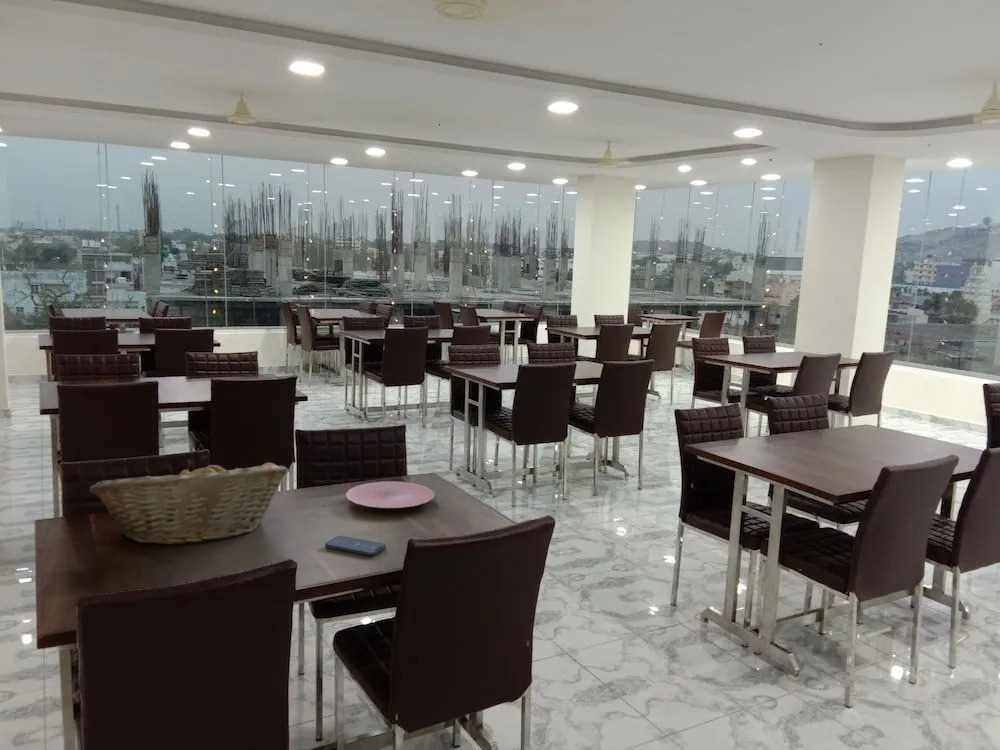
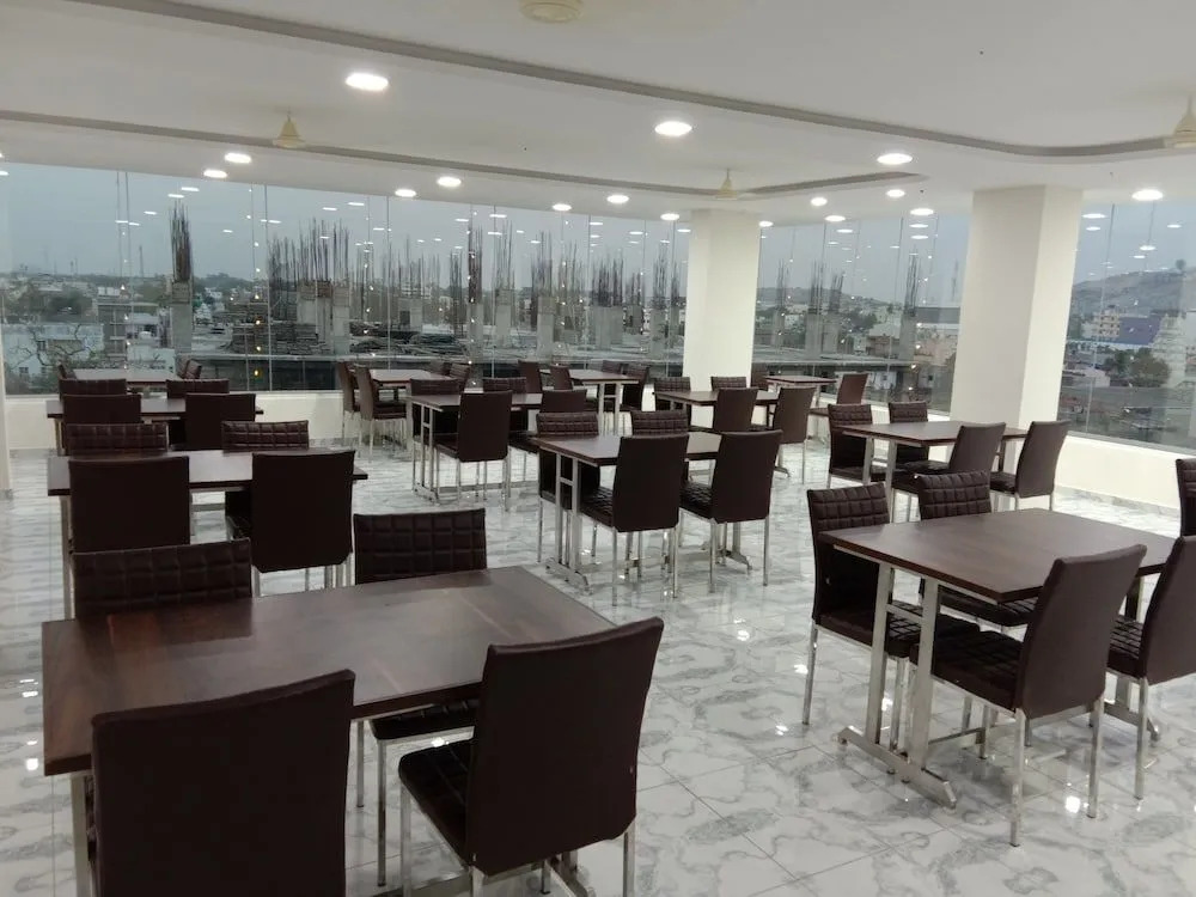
- smartphone (355, 545)
- plate (390, 497)
- fruit basket (193, 493)
